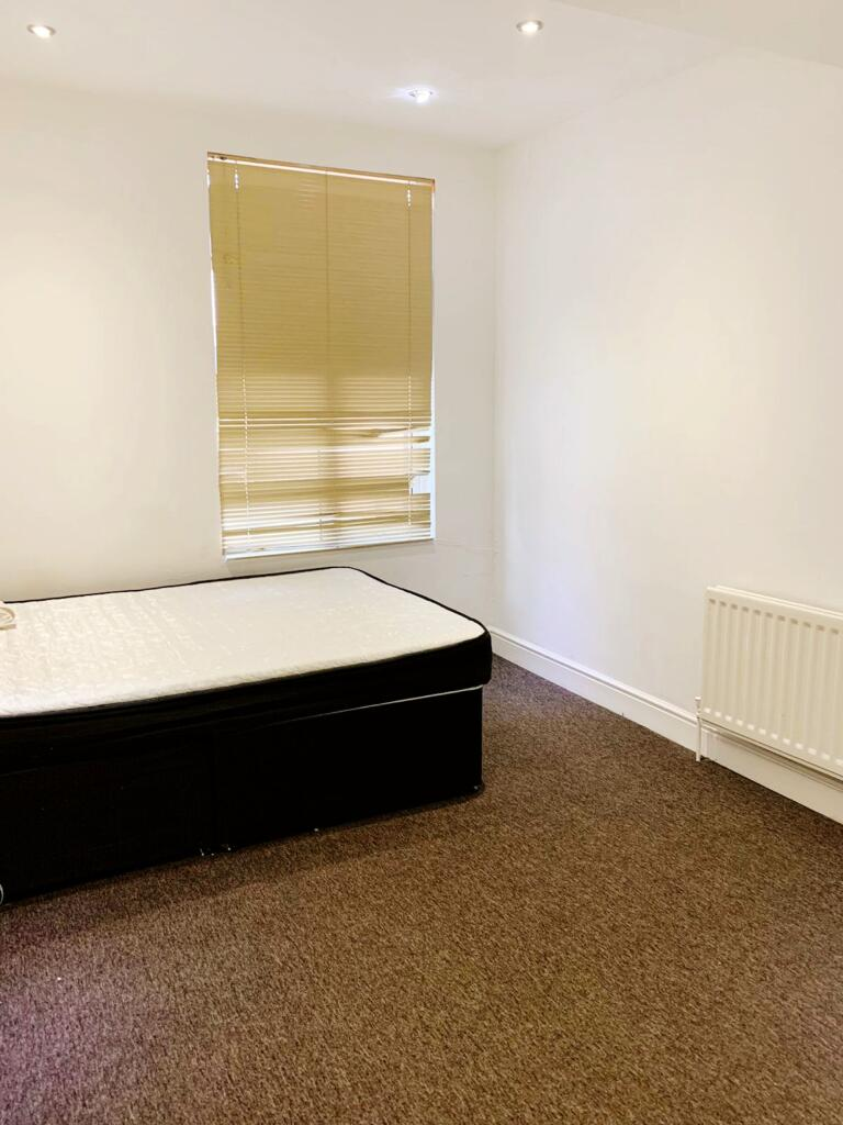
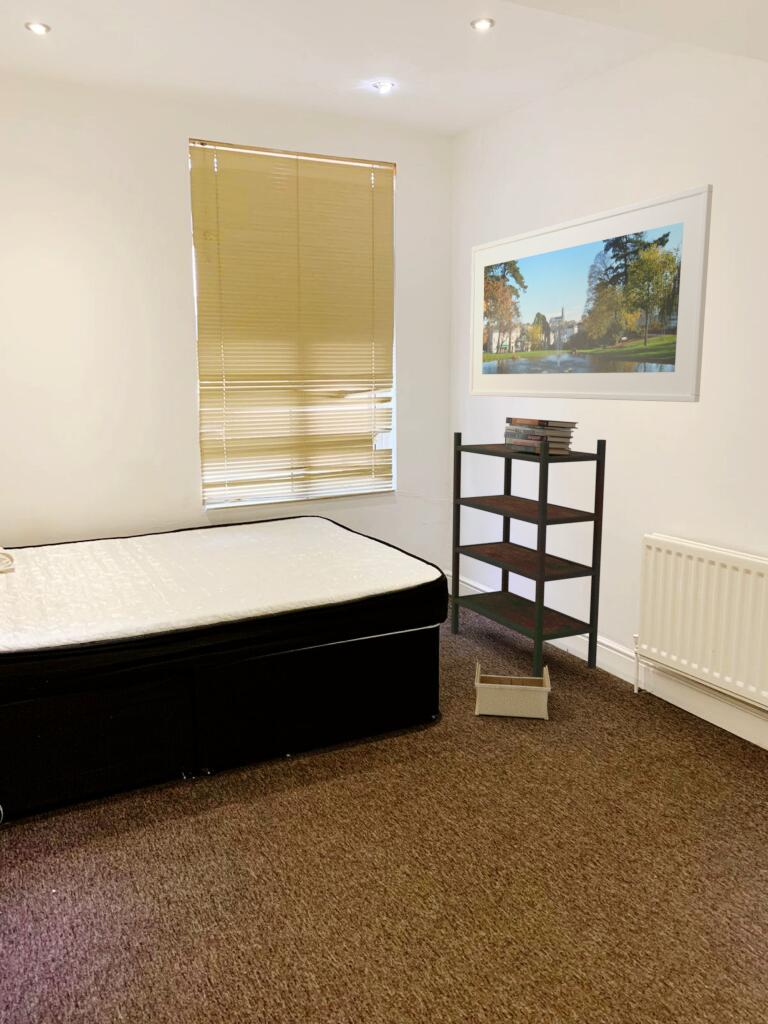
+ storage bin (511, 688)
+ bookshelf (521, 545)
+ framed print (566, 311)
+ book stack (537, 436)
